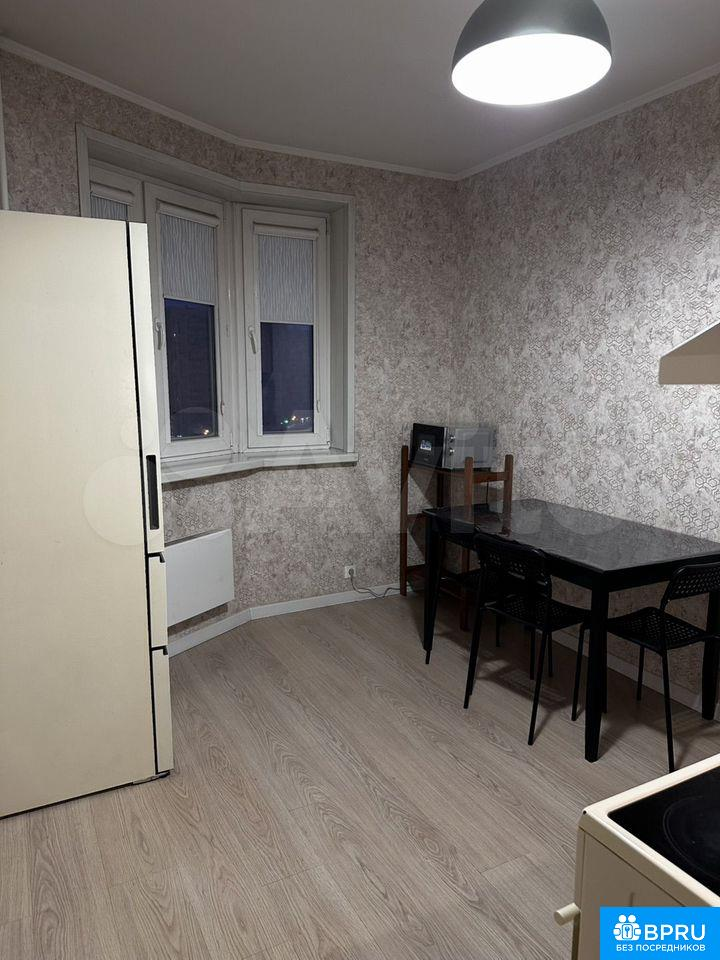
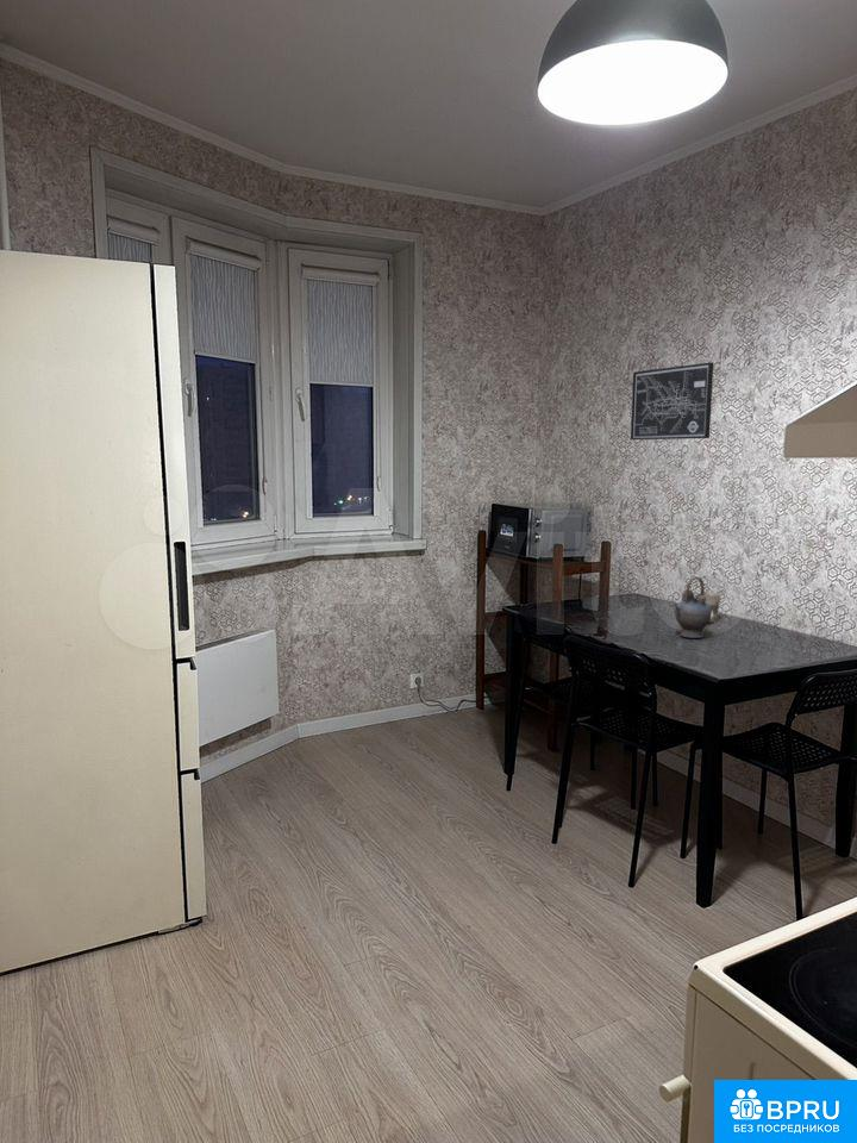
+ teapot (689, 606)
+ cup (711, 607)
+ wall art (669, 402)
